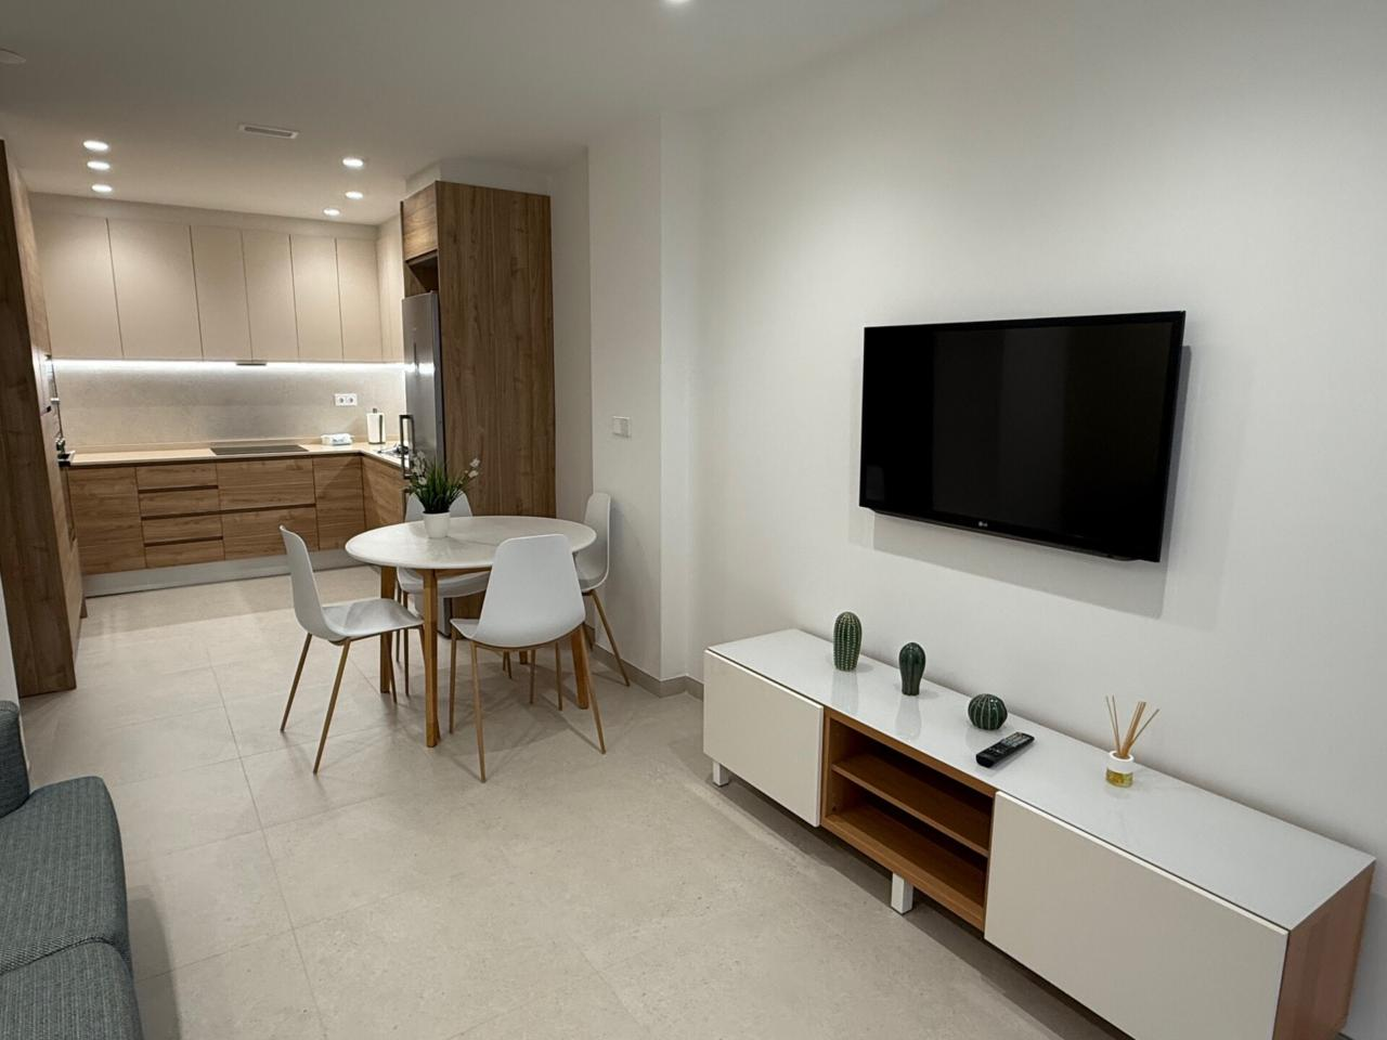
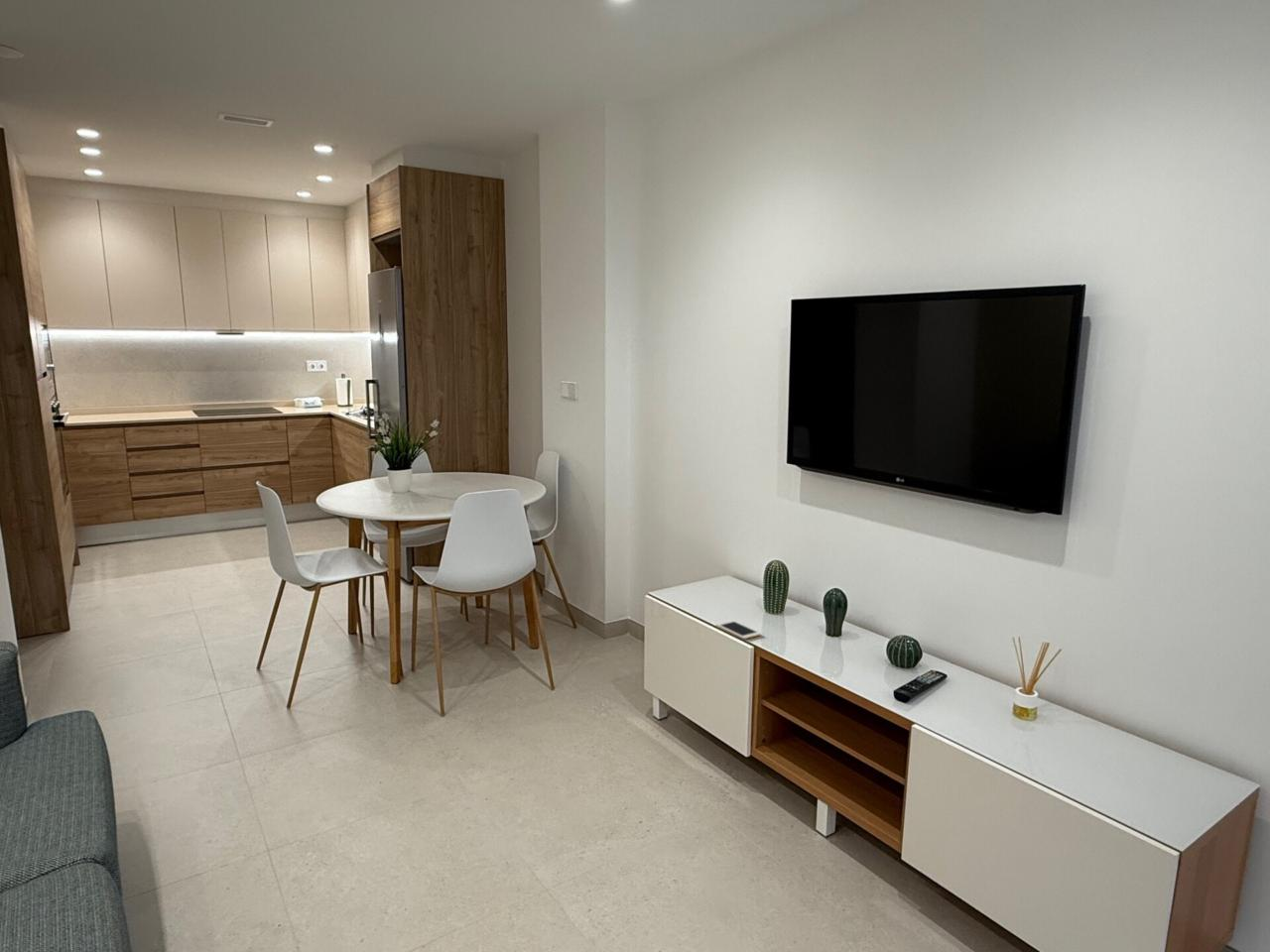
+ cell phone (737, 629)
